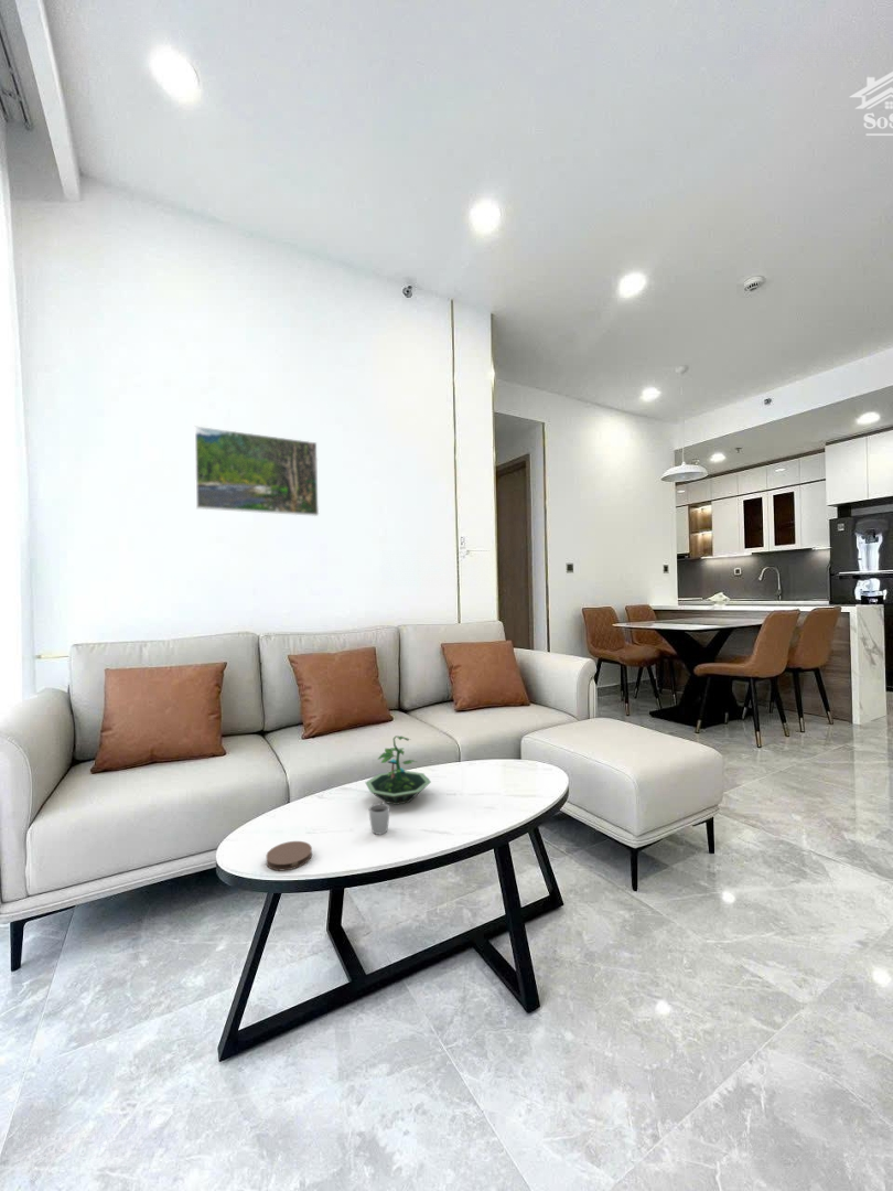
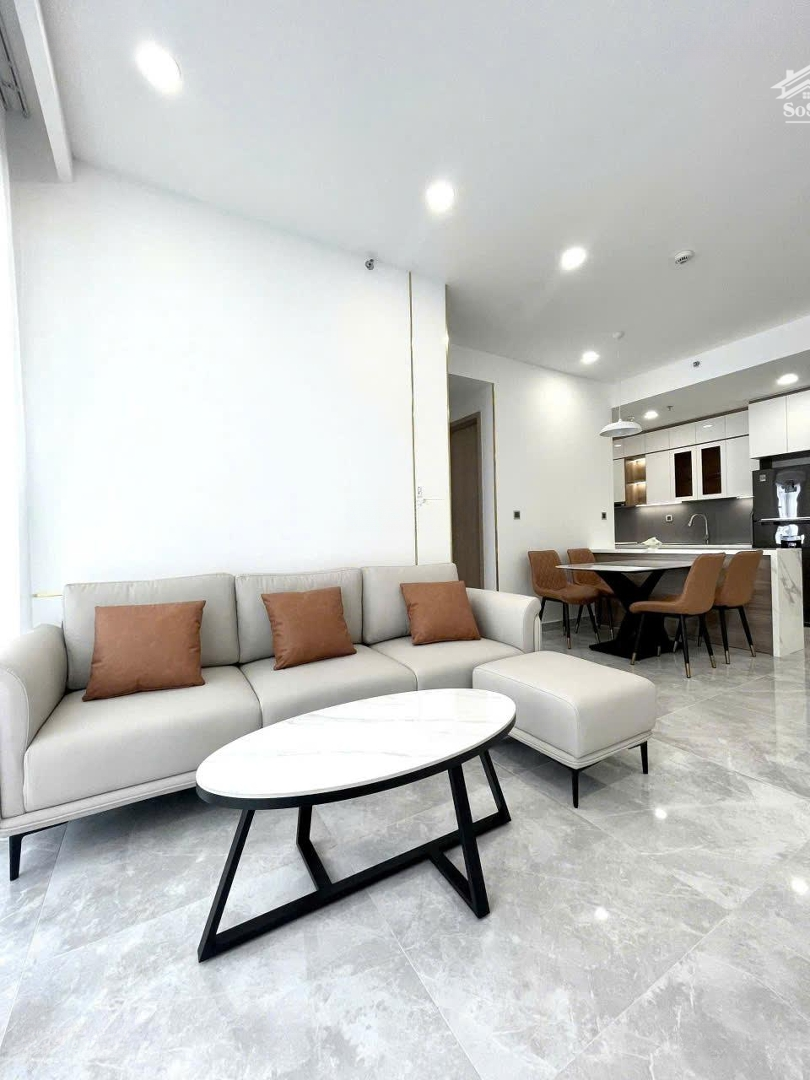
- cup (378, 809)
- terrarium (397, 748)
- coaster (289, 855)
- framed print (259, 473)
